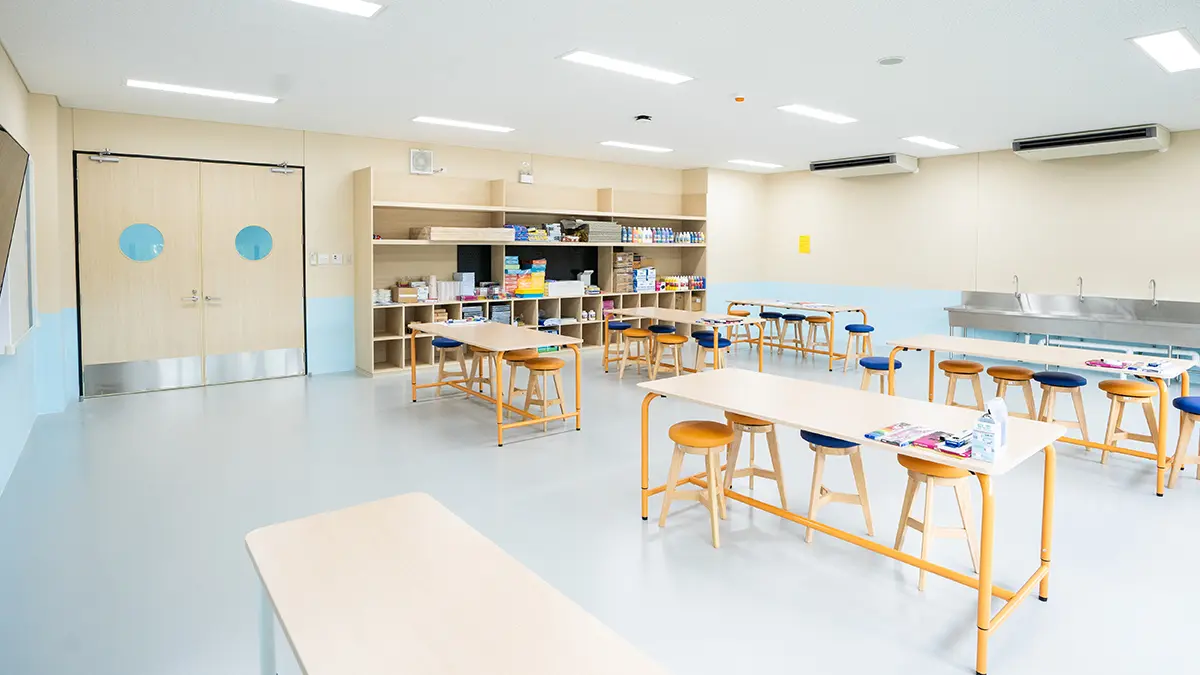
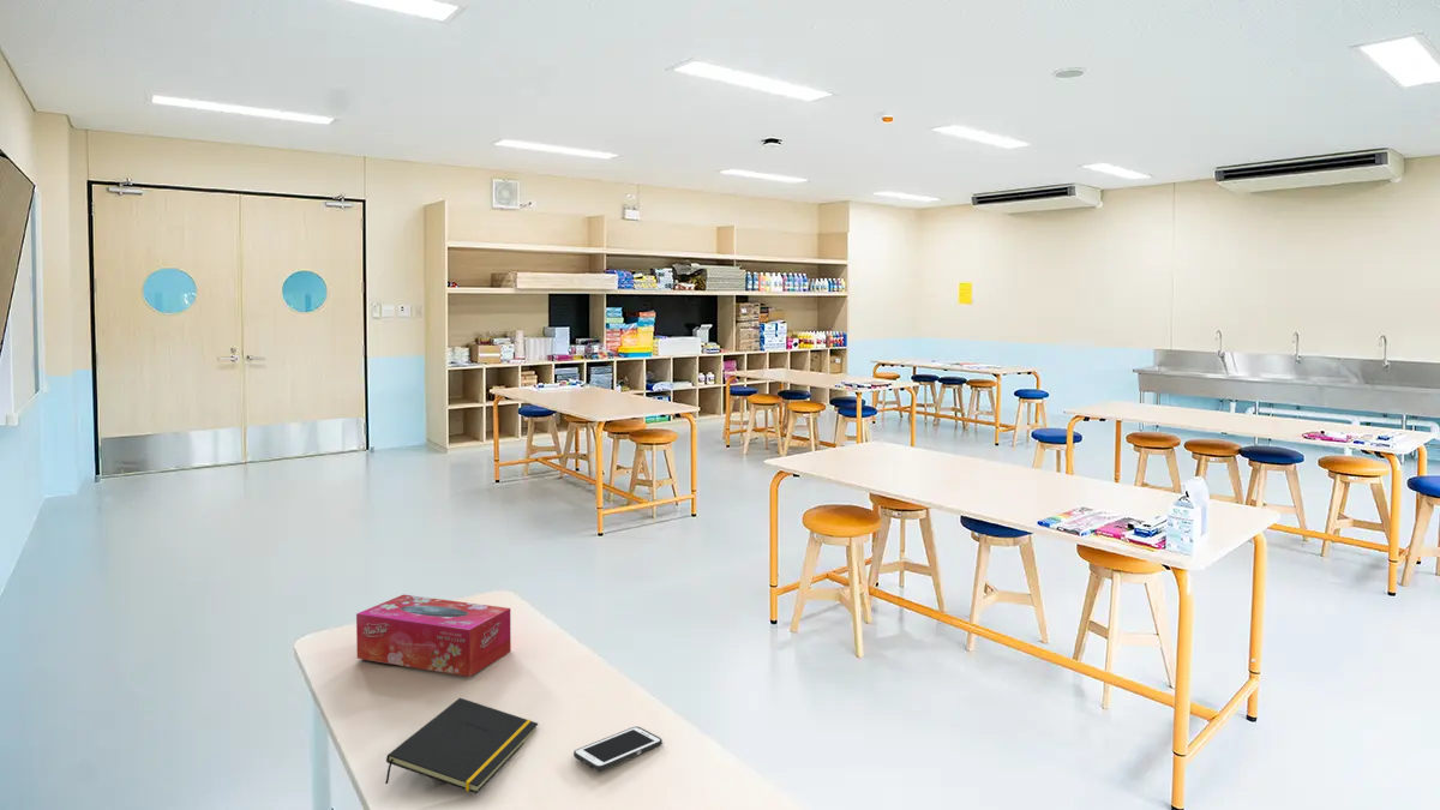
+ cell phone (618, 748)
+ tissue box (434, 632)
+ notepad (467, 740)
